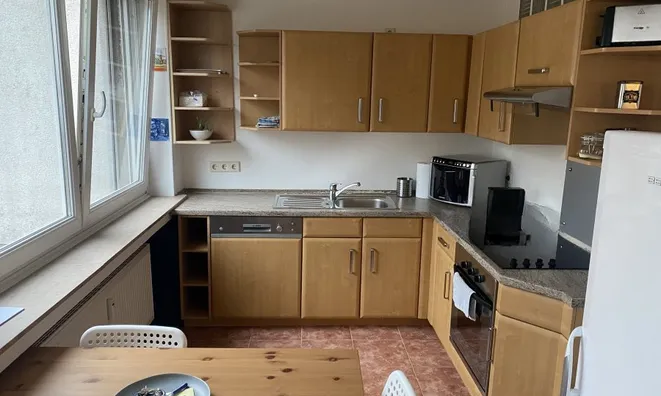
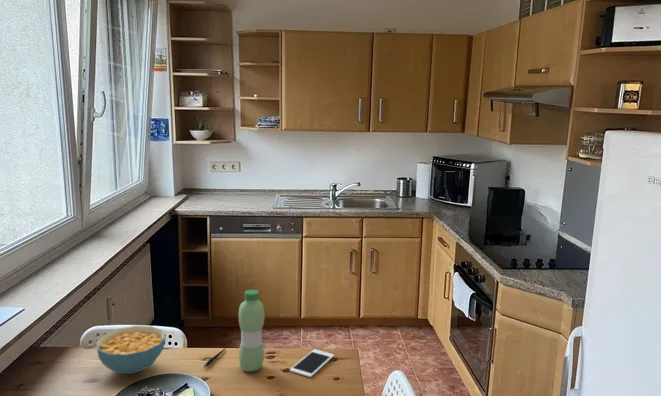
+ cell phone (312, 362)
+ water bottle (251, 330)
+ cereal bowl (131, 354)
+ pen (215, 356)
